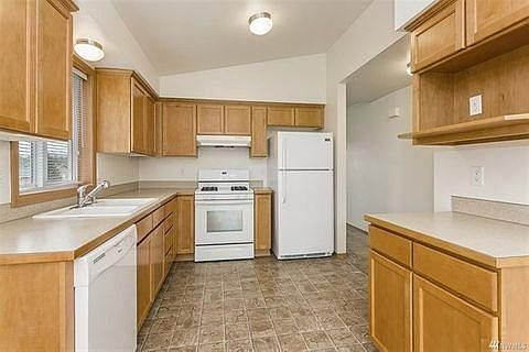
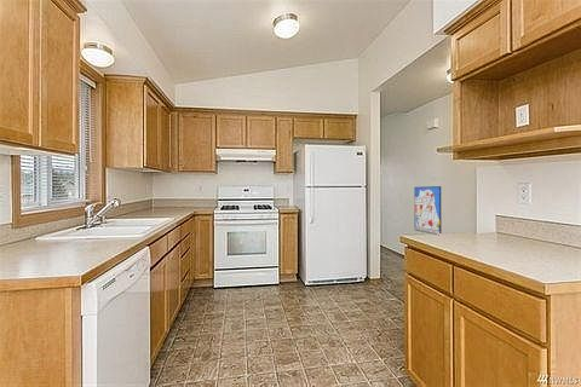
+ wall art (426, 209)
